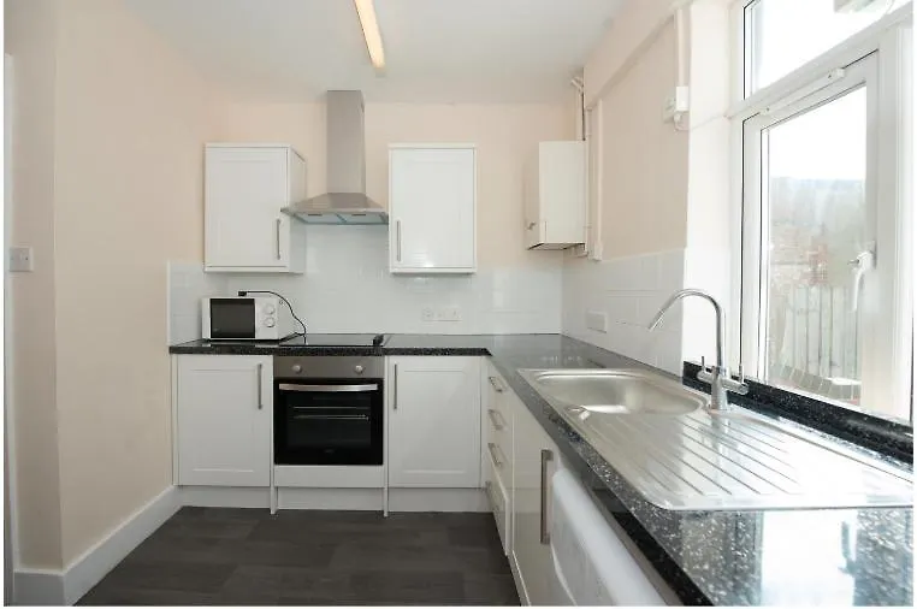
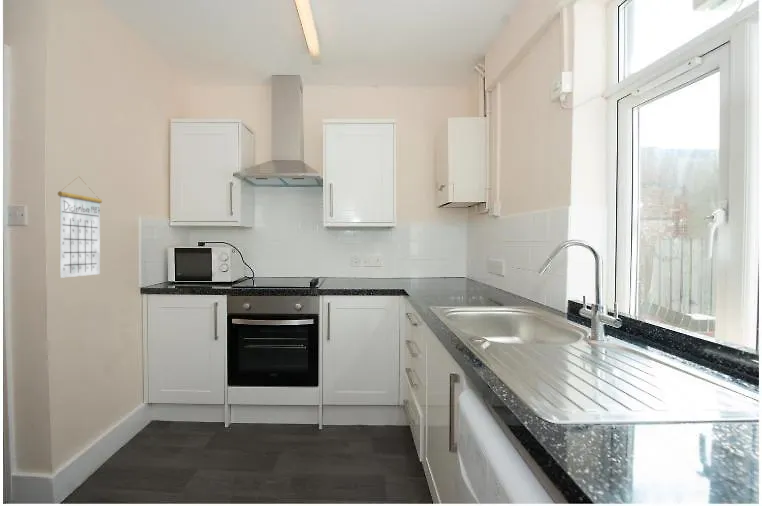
+ calendar (81, 226)
